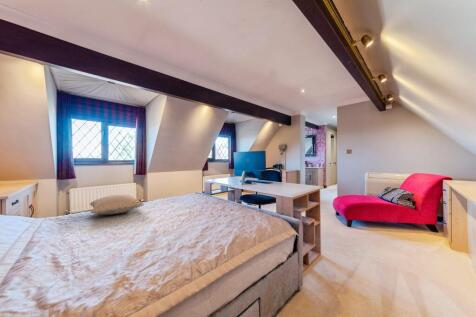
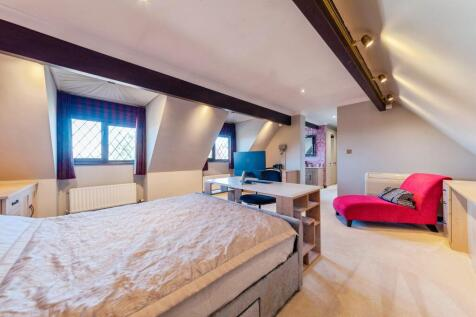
- pillow (116, 204)
